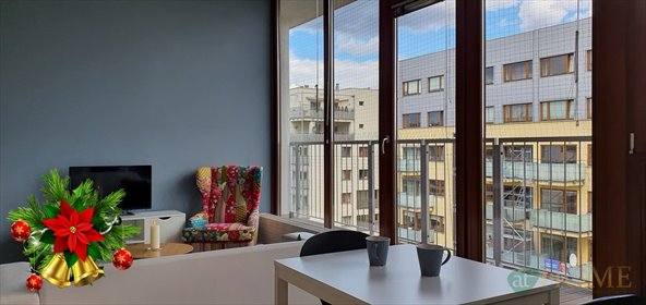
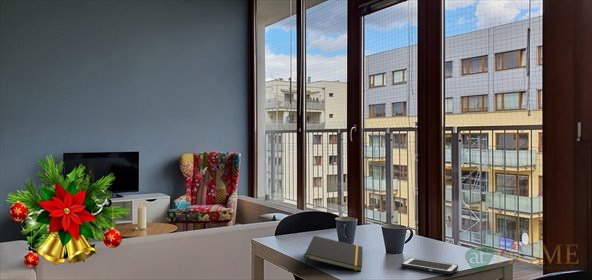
+ cell phone (429, 265)
+ notepad (335, 252)
